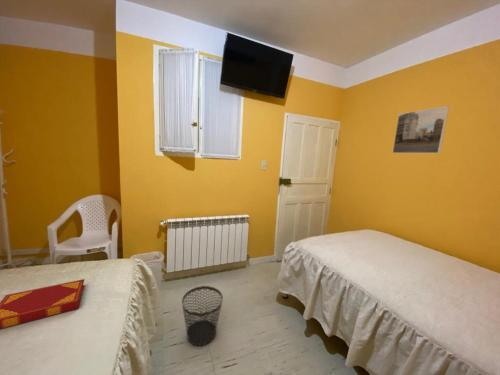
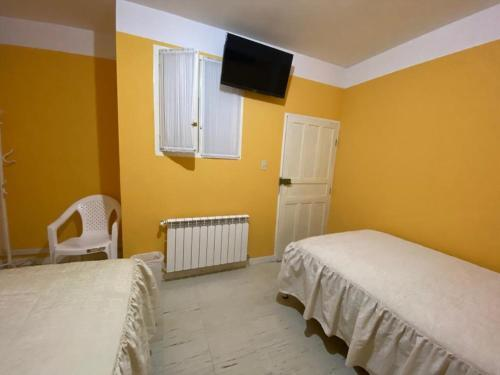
- hardback book (42, 302)
- wastebasket (201, 316)
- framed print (417, 132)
